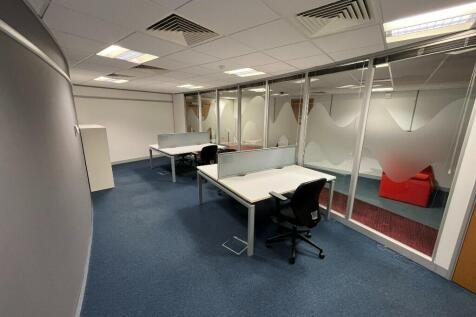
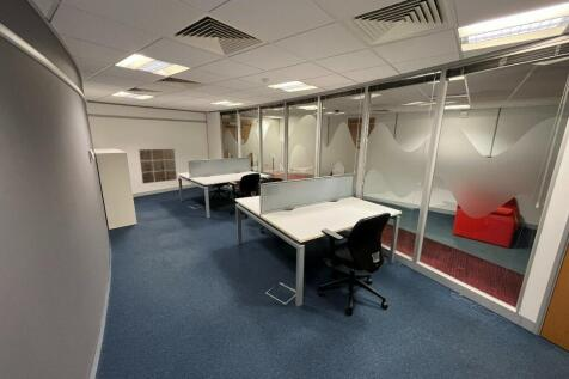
+ wall art (159, 165)
